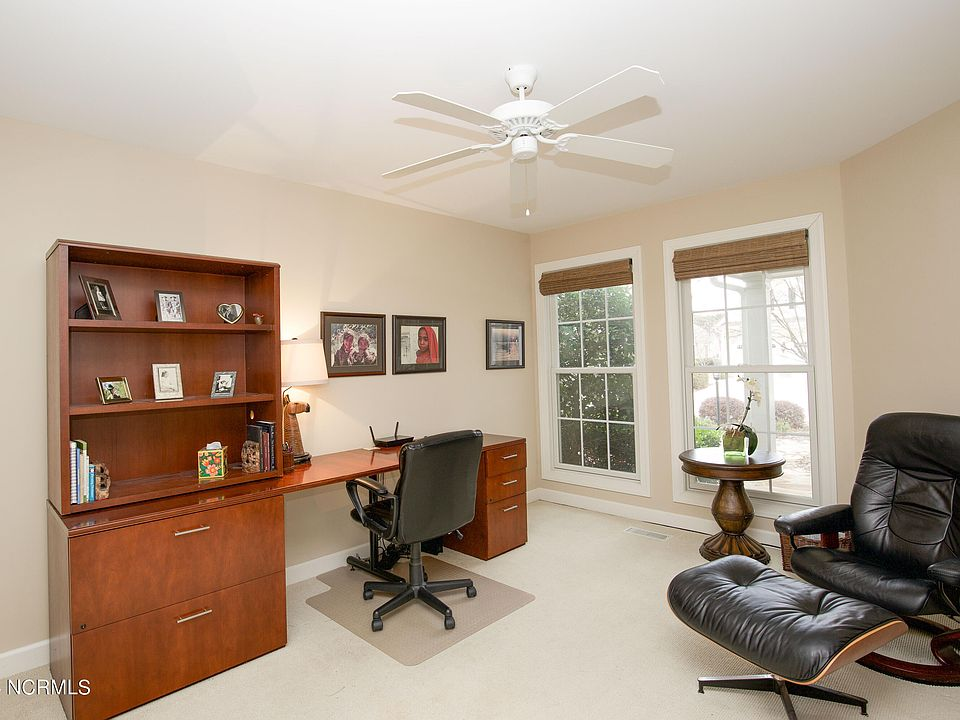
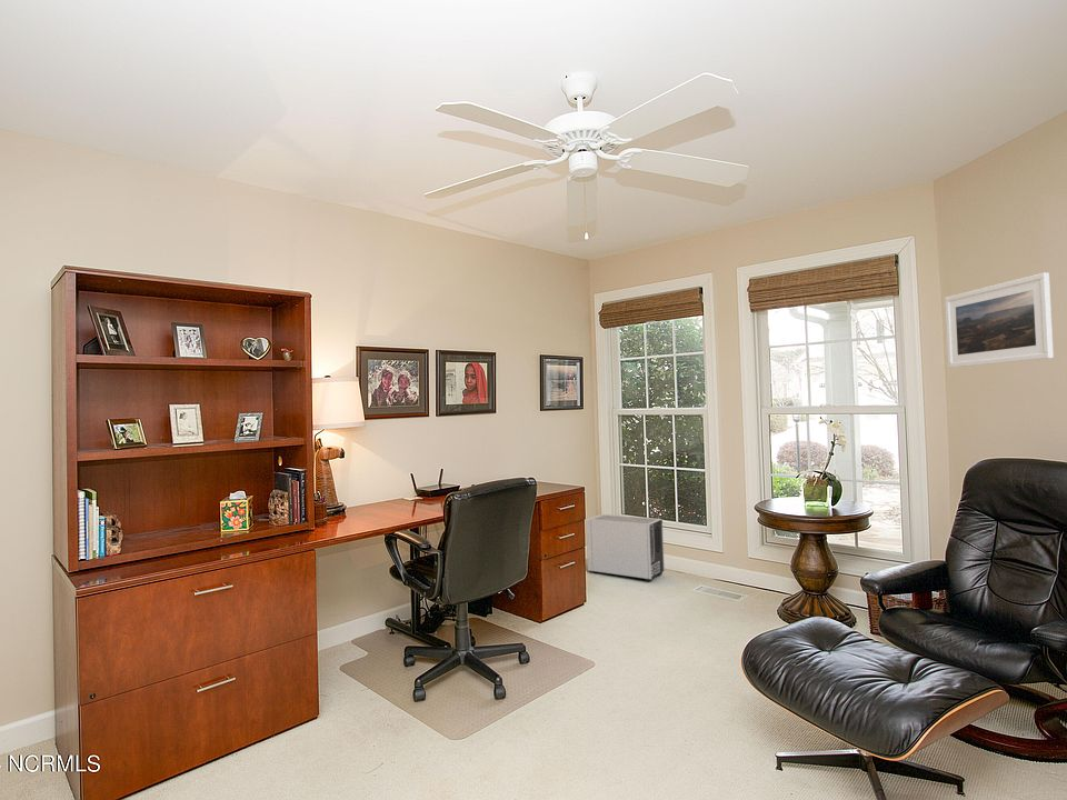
+ air purifier (624, 546)
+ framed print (994, 324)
